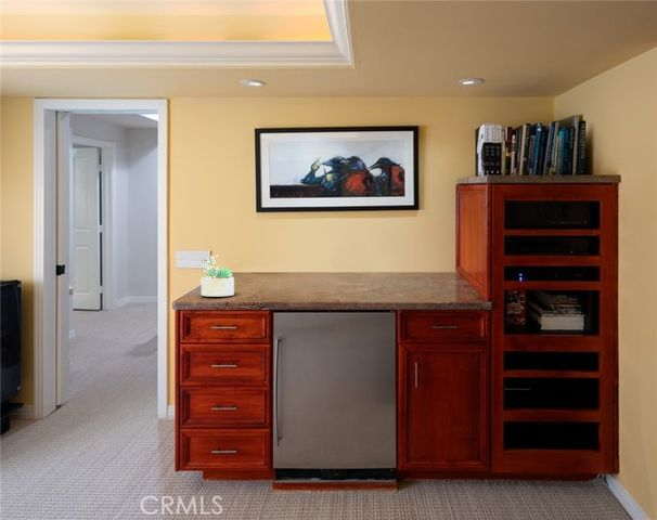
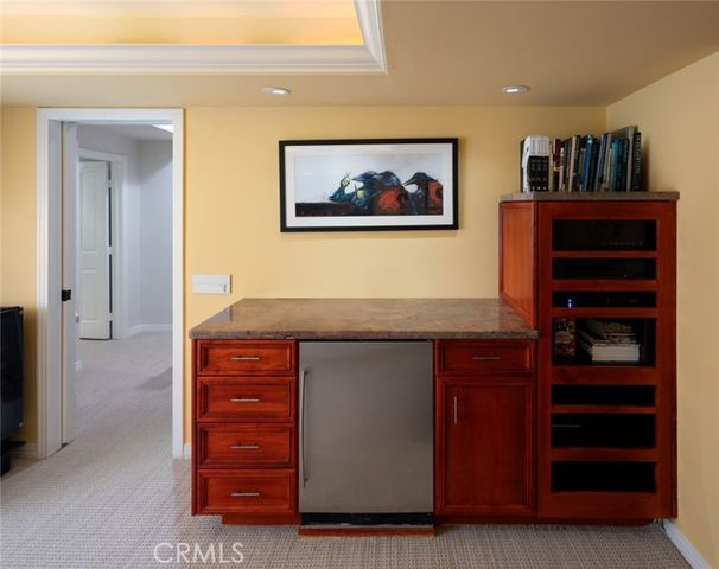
- succulent plant (218, 274)
